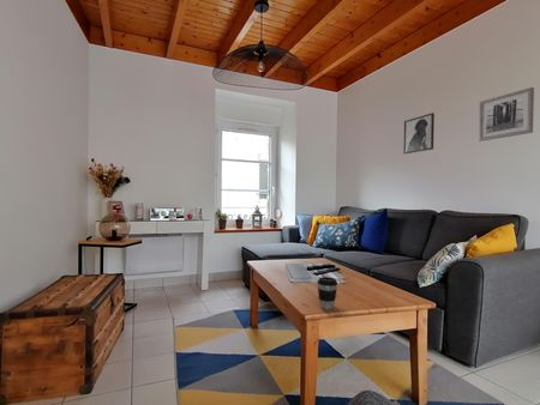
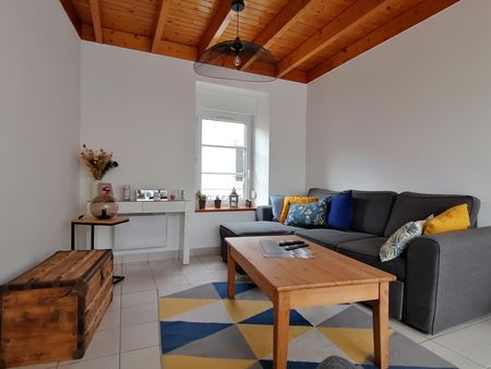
- wall art (504, 116)
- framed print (418, 134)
- coffee cup (326, 292)
